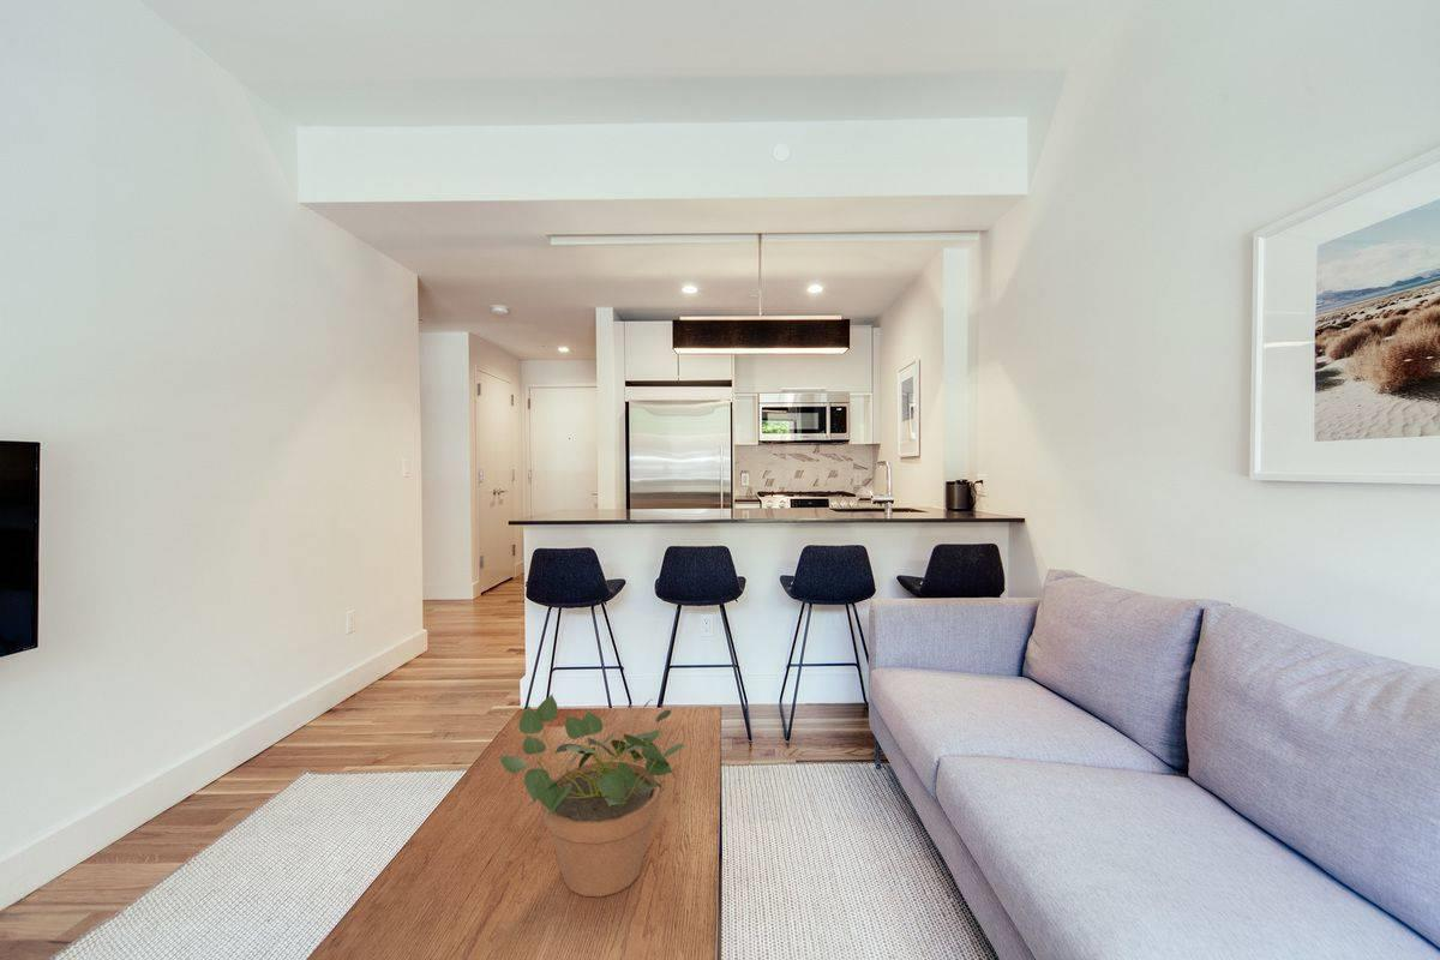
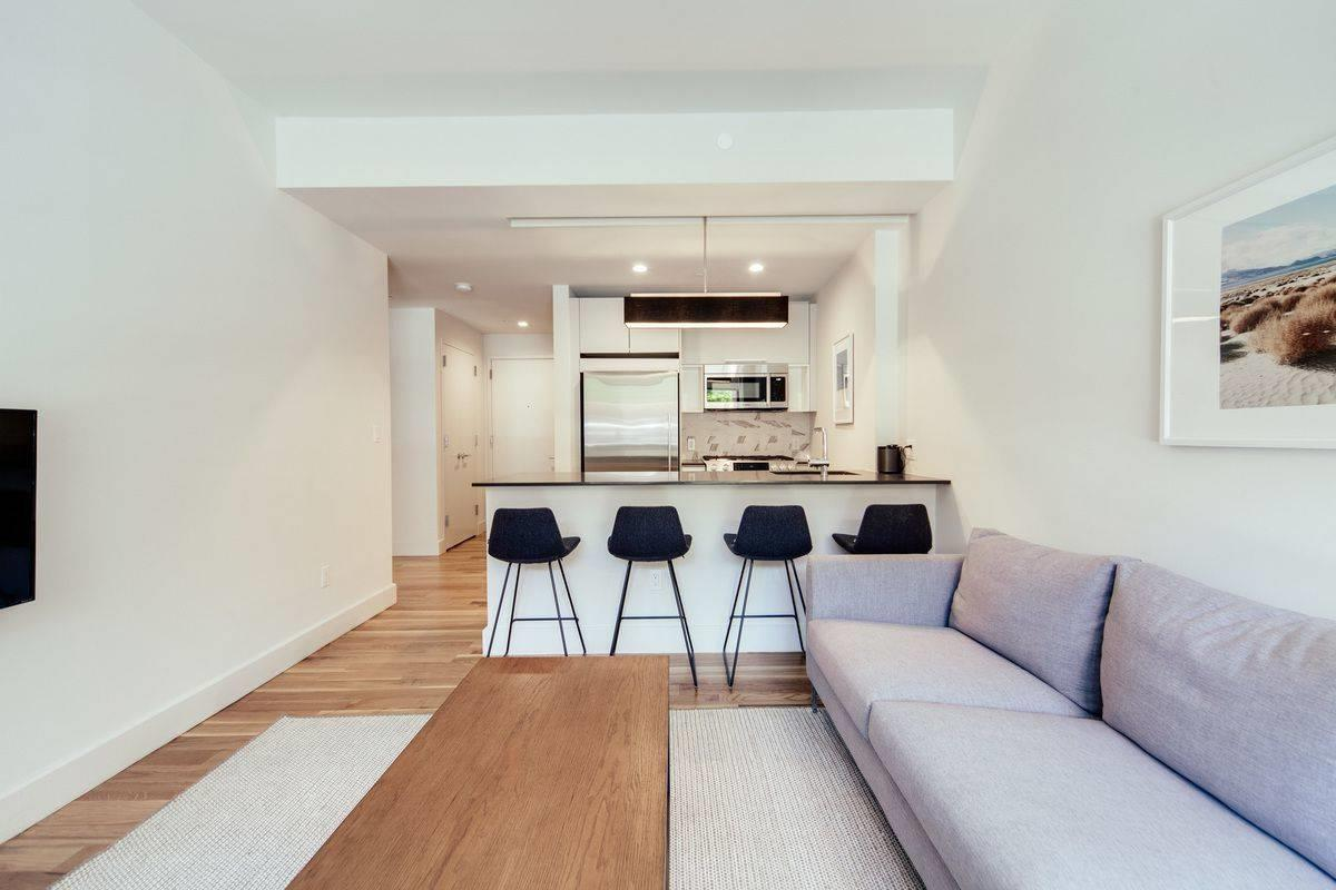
- potted plant (587, 791)
